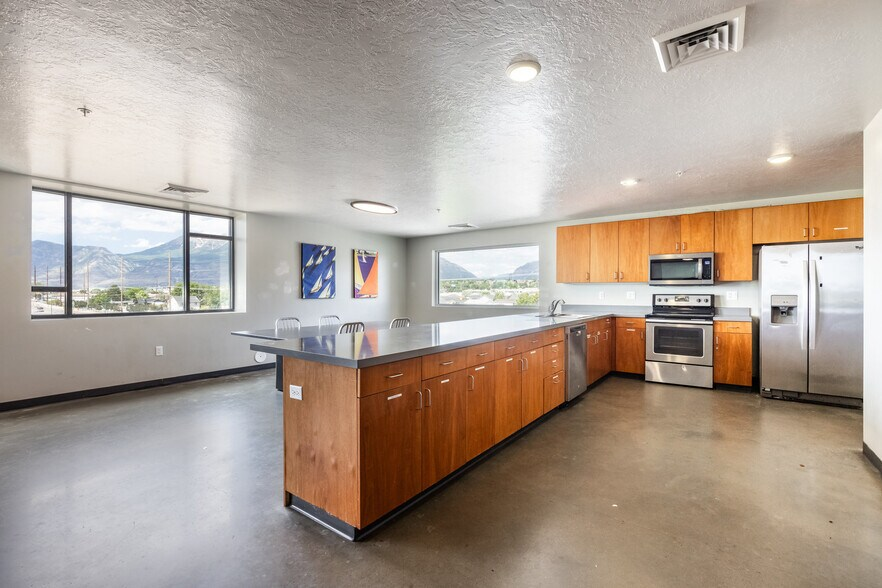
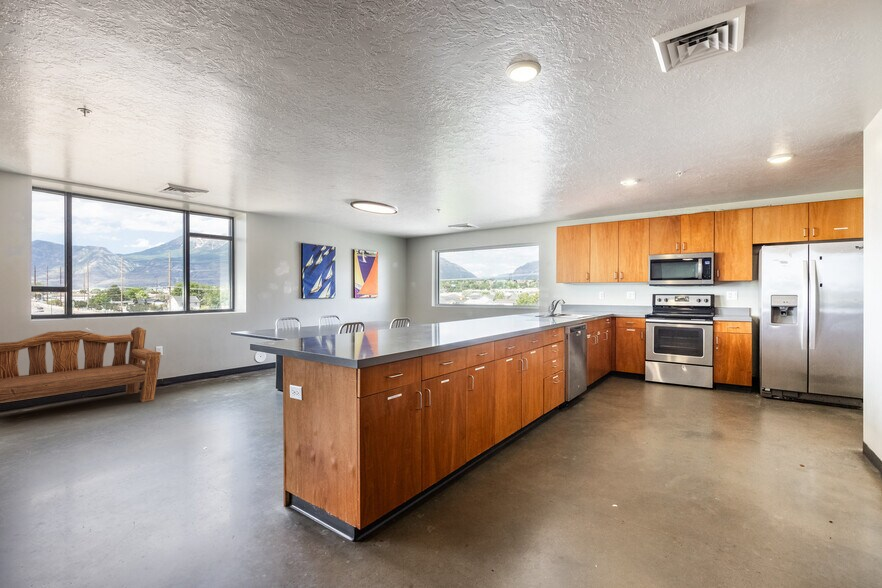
+ bench (70, 370)
